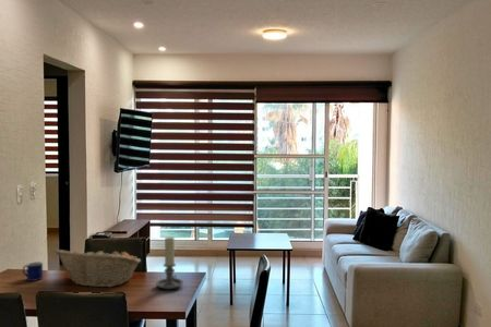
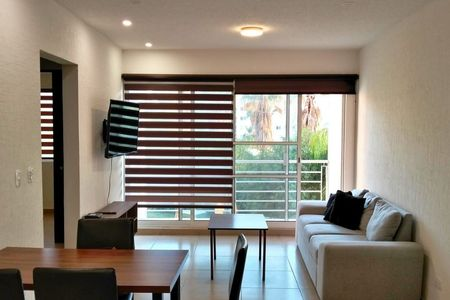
- mug (32, 270)
- fruit basket (98, 263)
- candle holder (170, 261)
